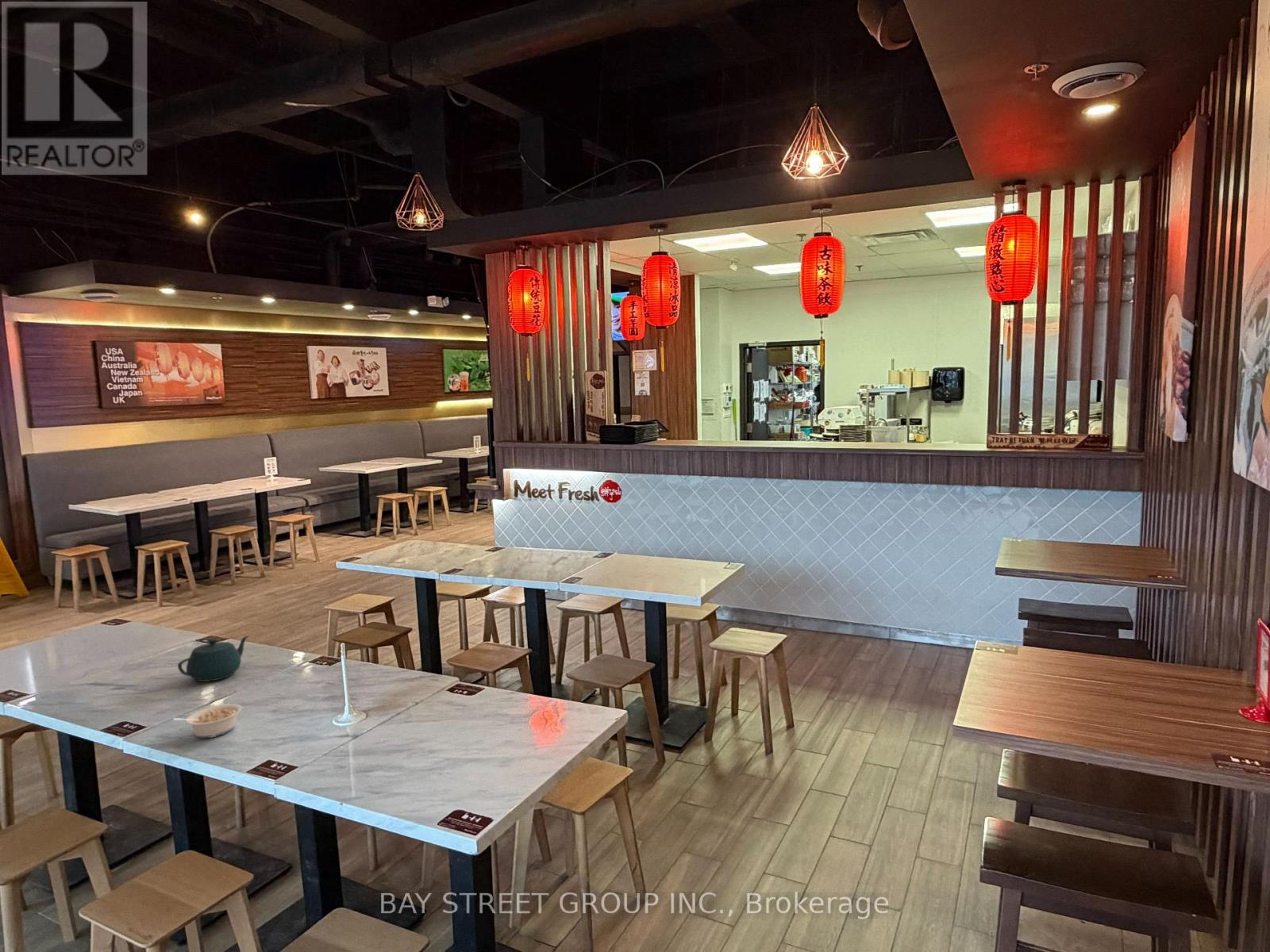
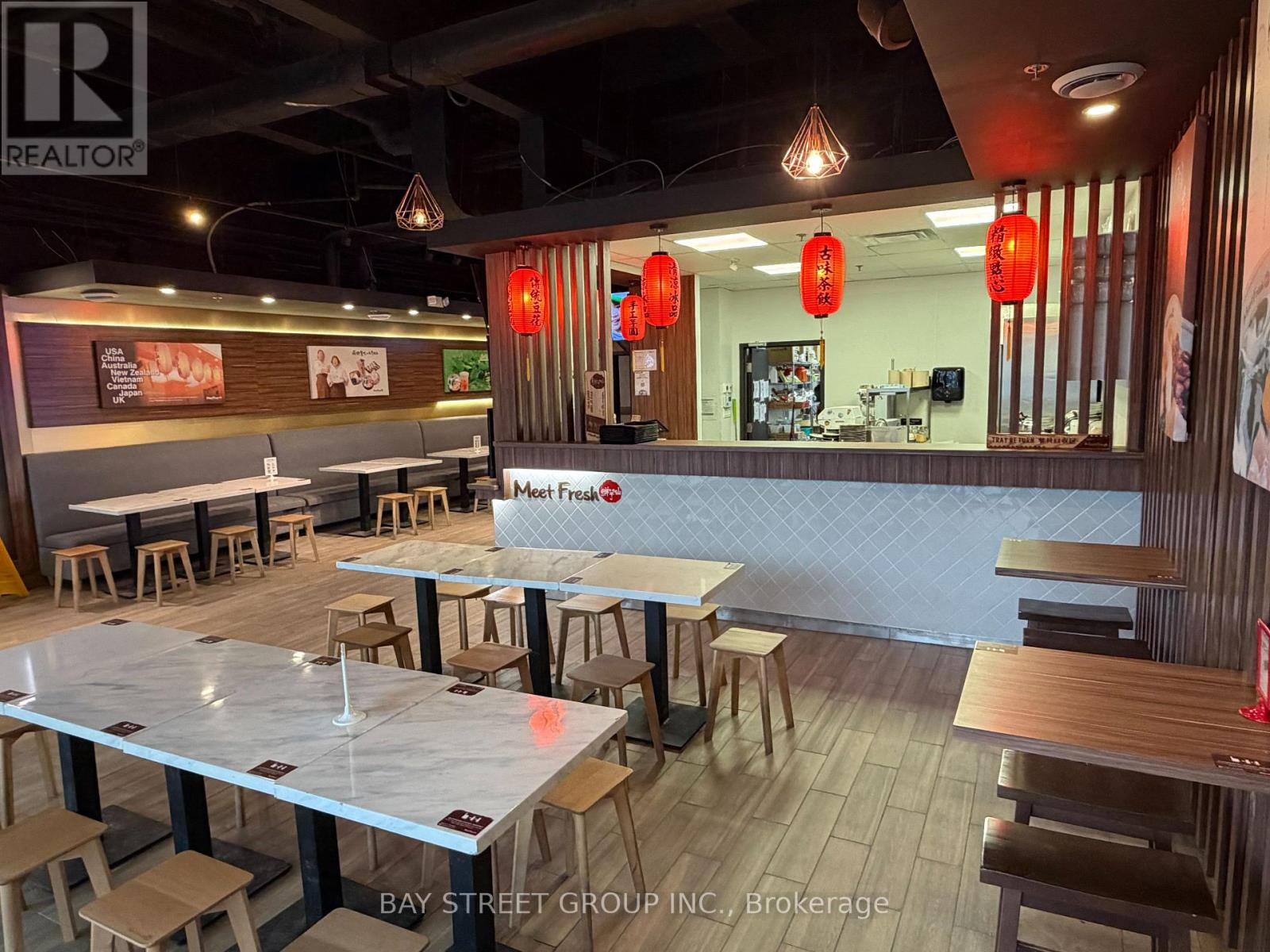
- teapot (215, 657)
- legume (213, 721)
